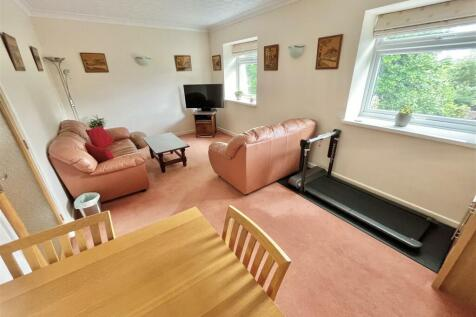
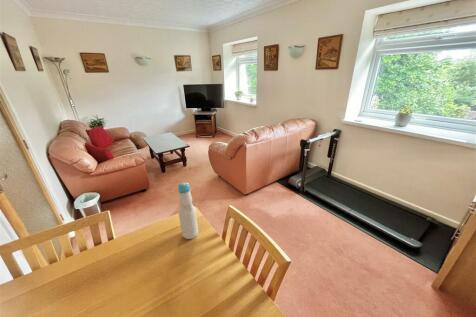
+ bottle (187, 210)
